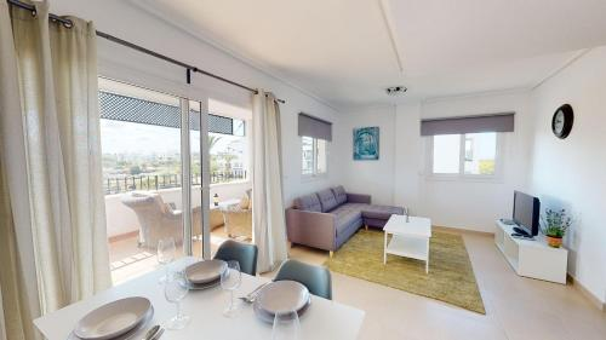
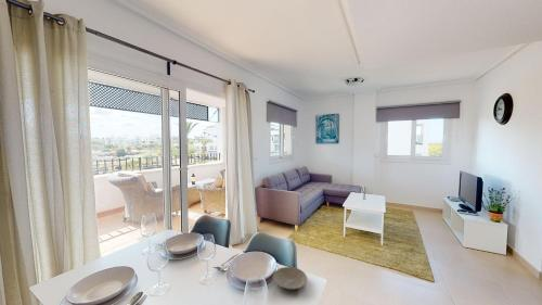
+ plate (289, 279)
